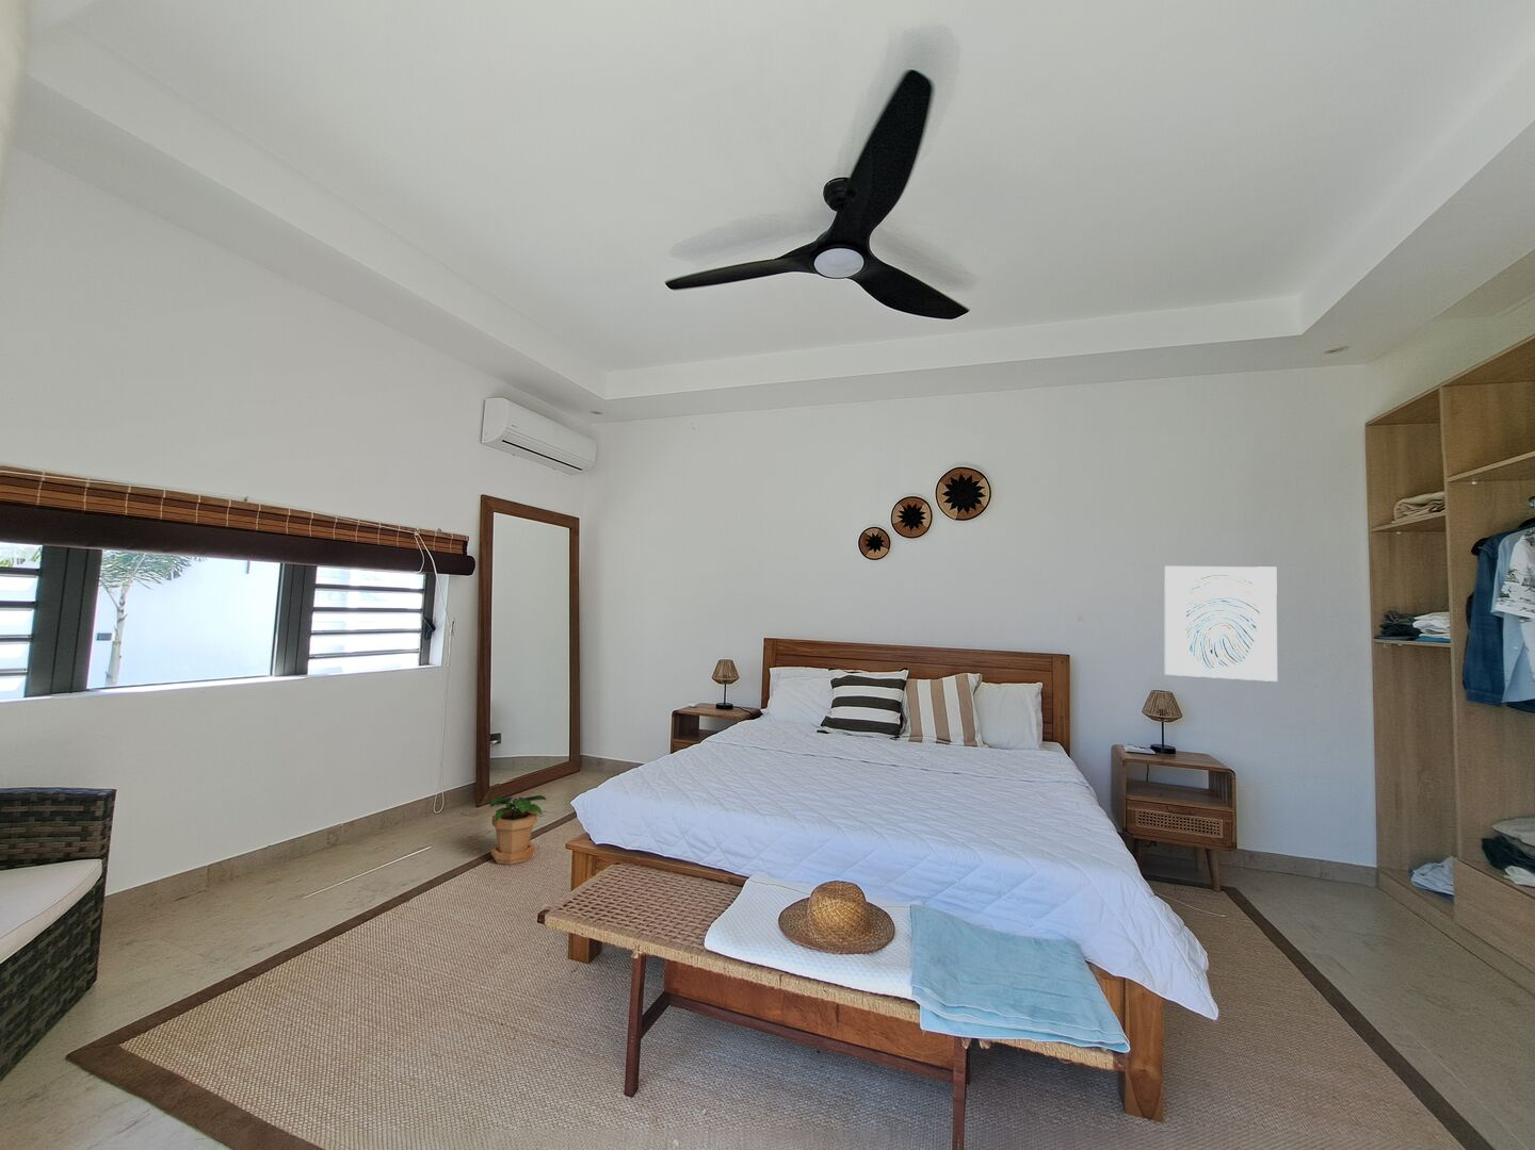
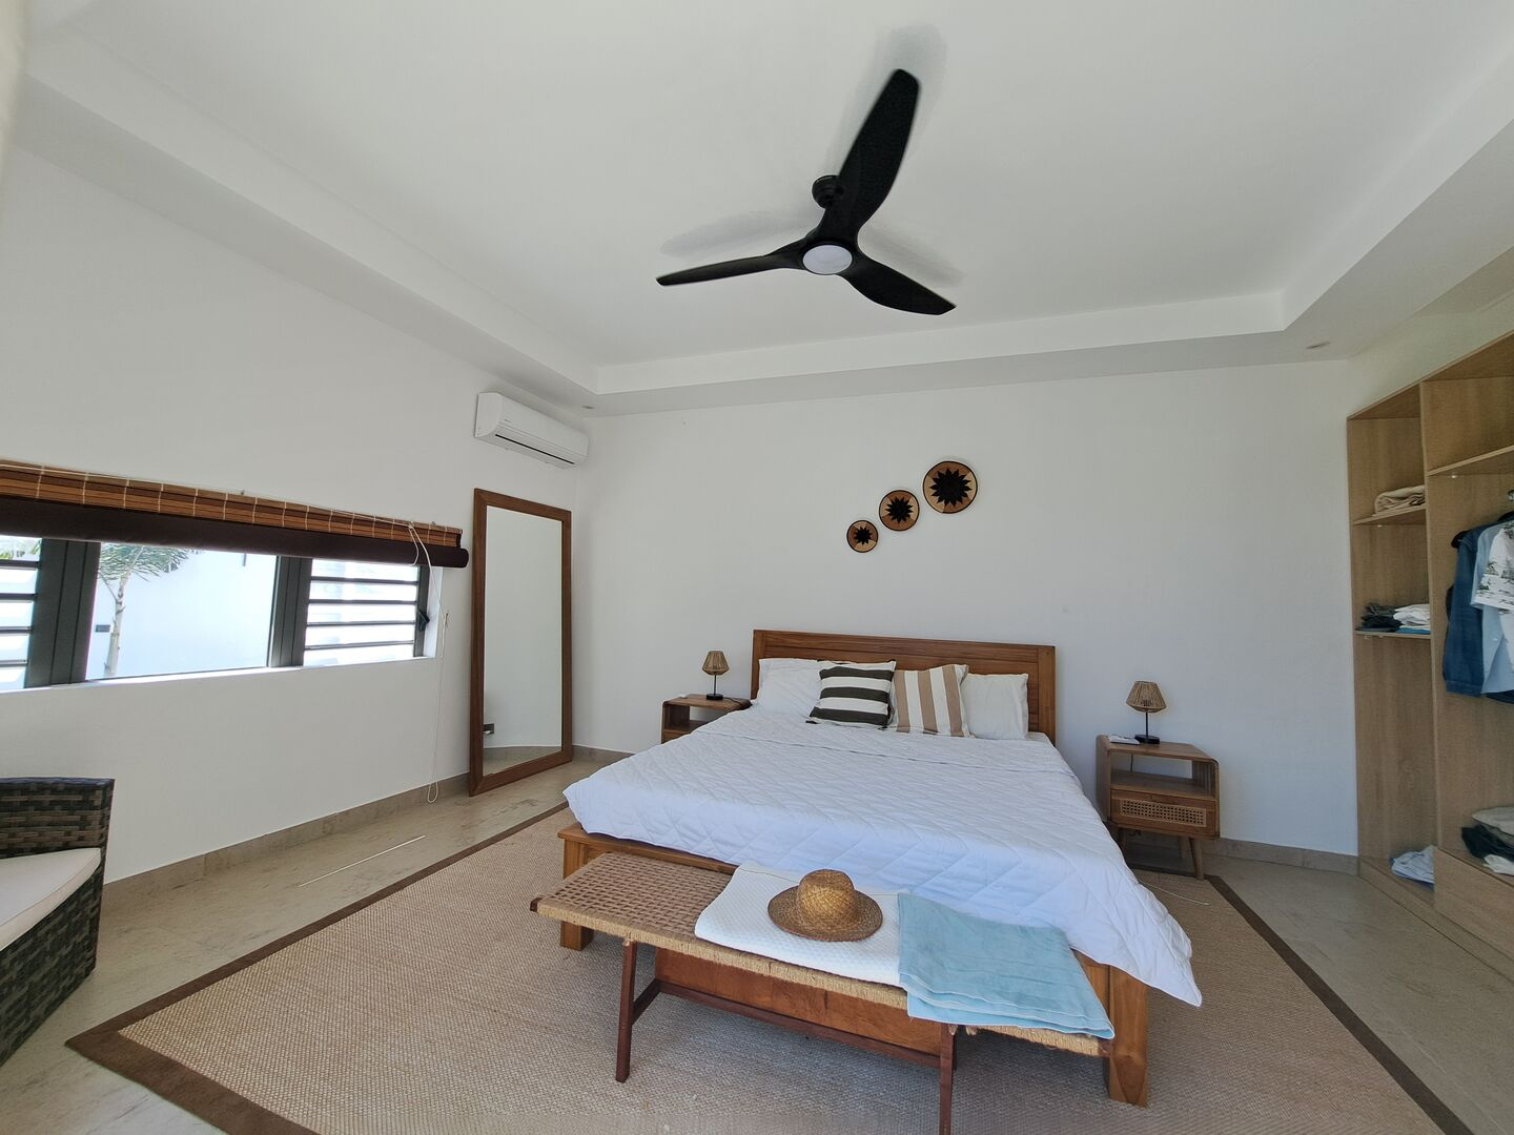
- potted plant (514, 824)
- wall art (1218, 622)
